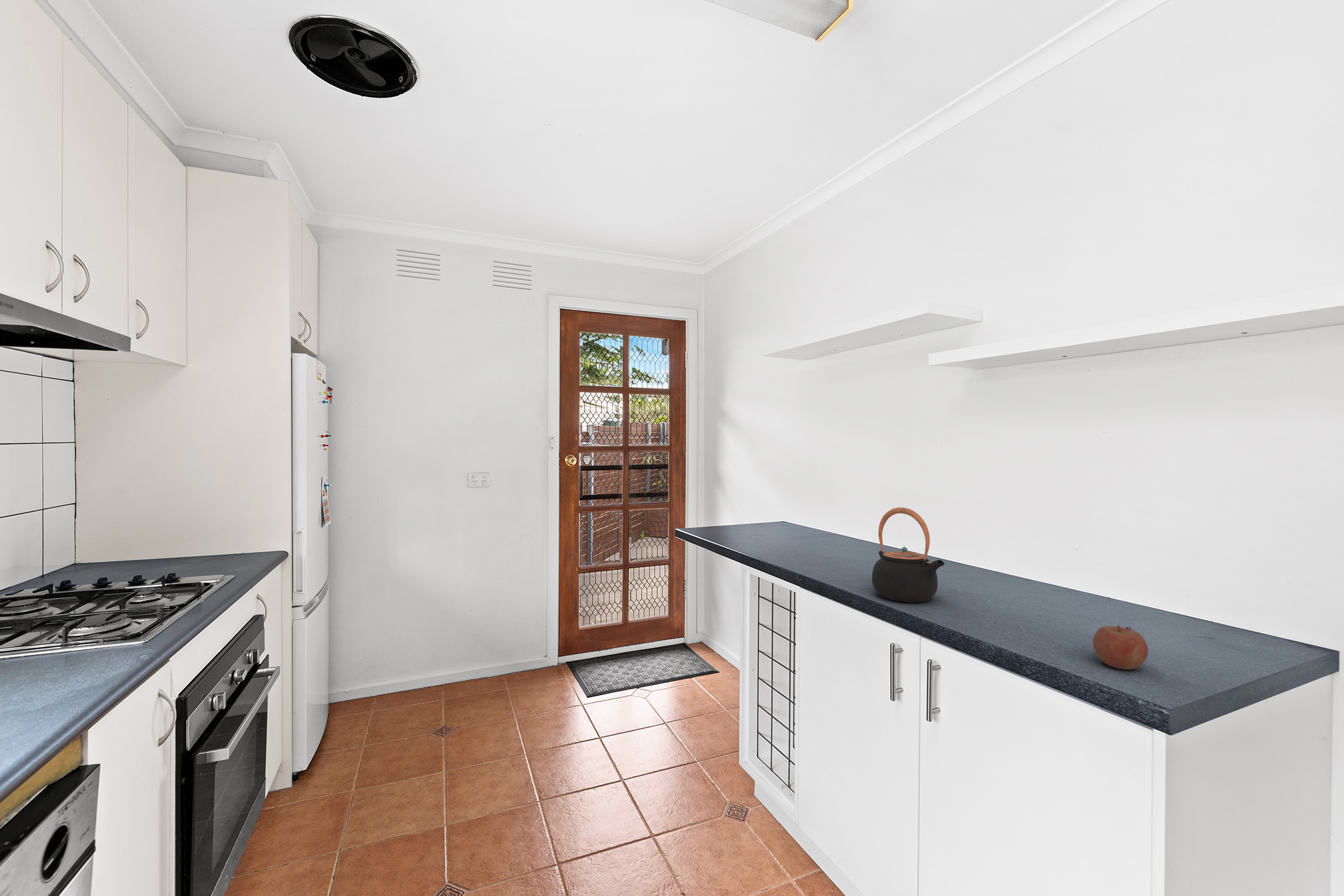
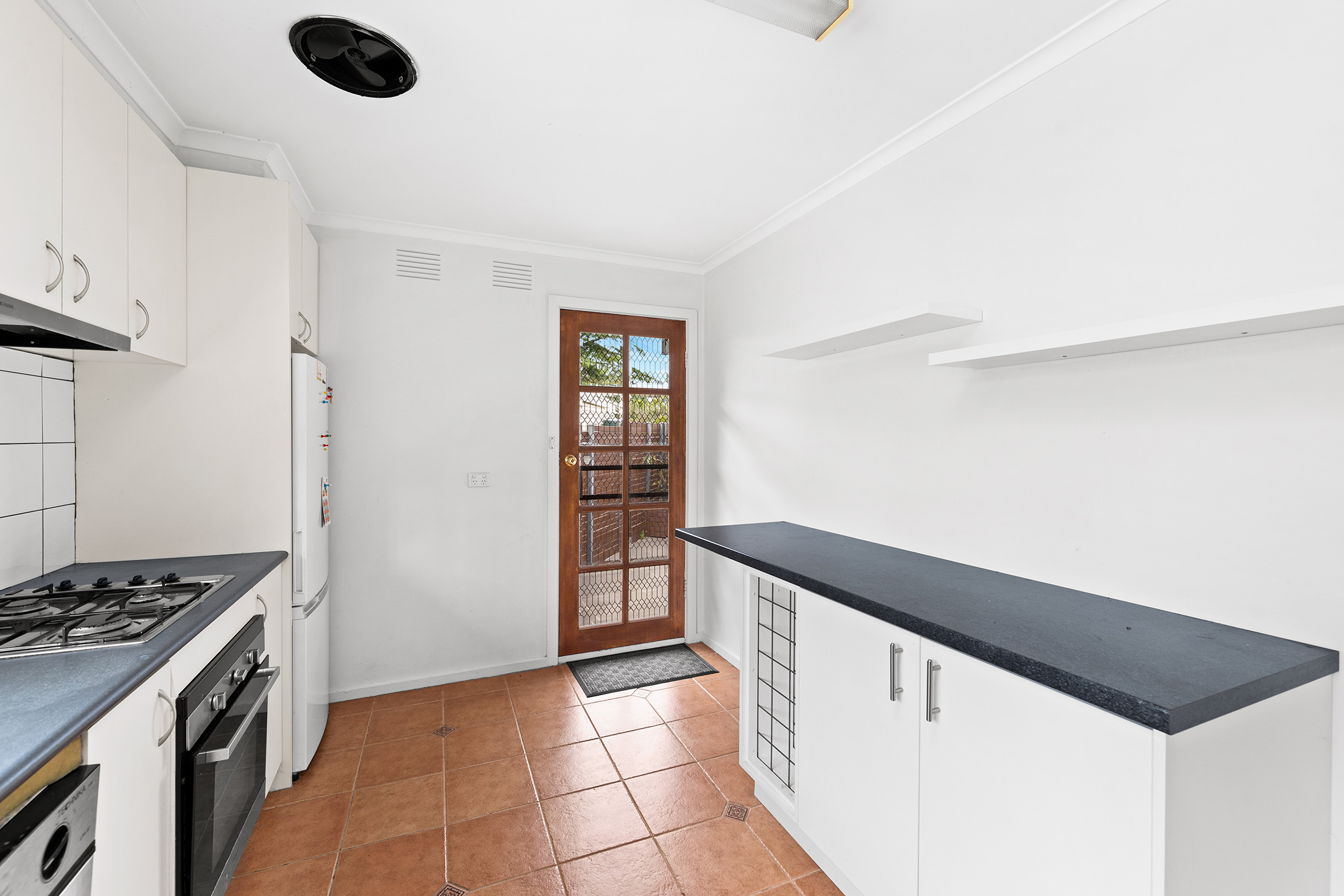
- apple (1119, 645)
- teapot (909, 553)
